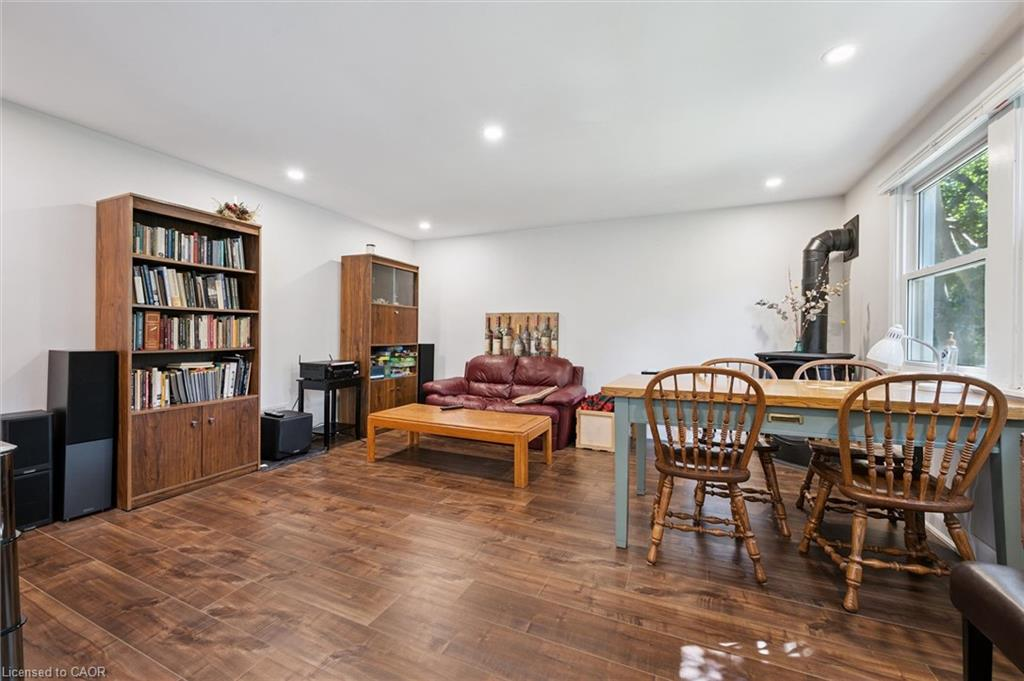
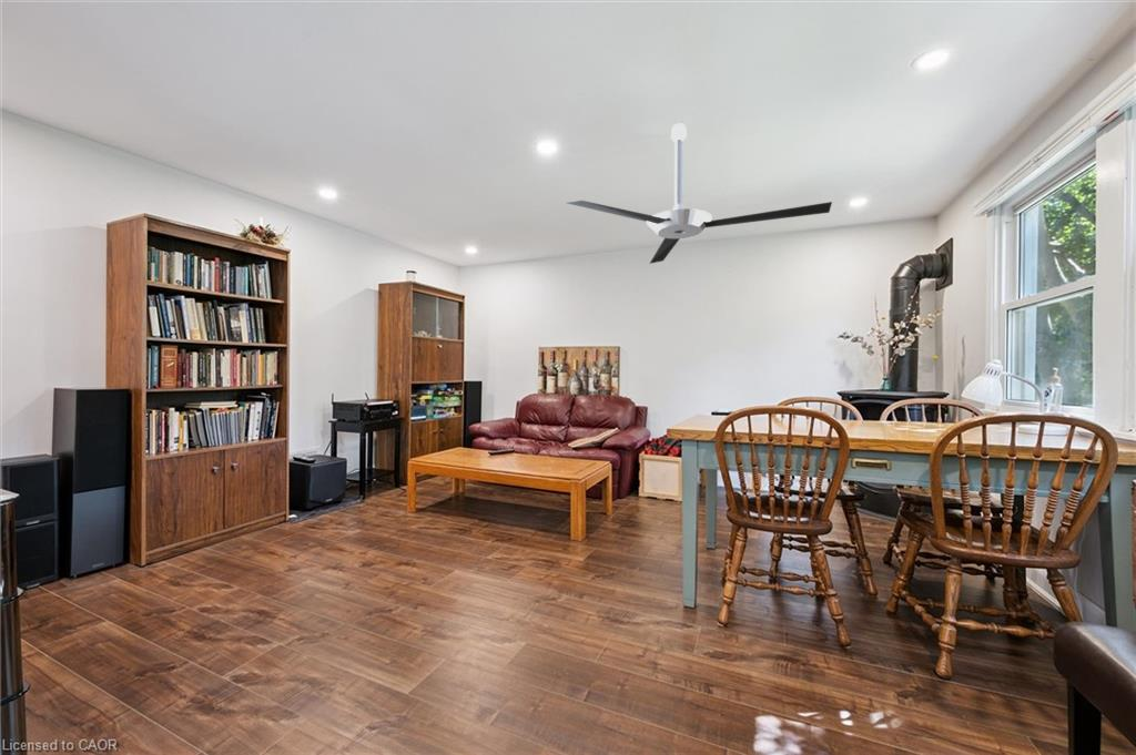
+ ceiling fan (682, 182)
